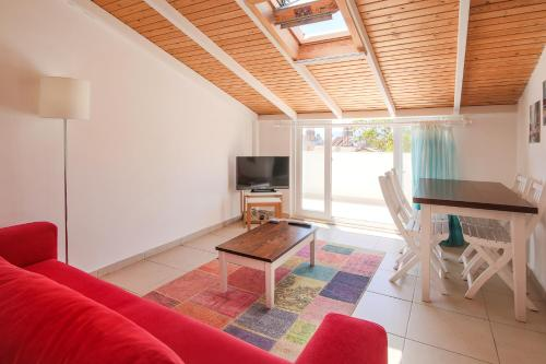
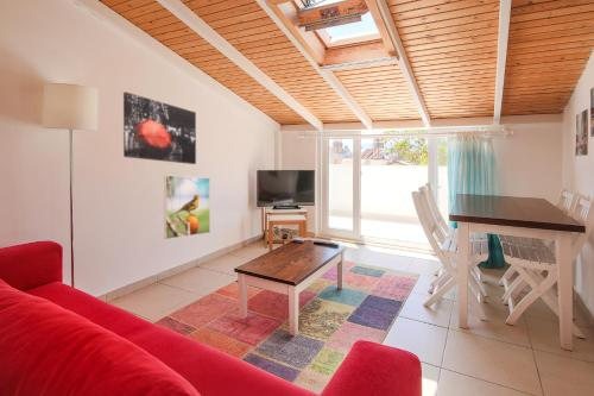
+ wall art (163, 132)
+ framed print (188, 206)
